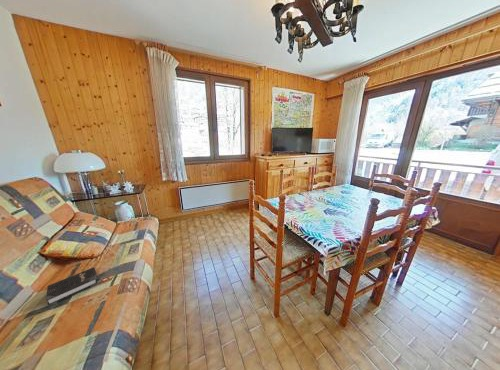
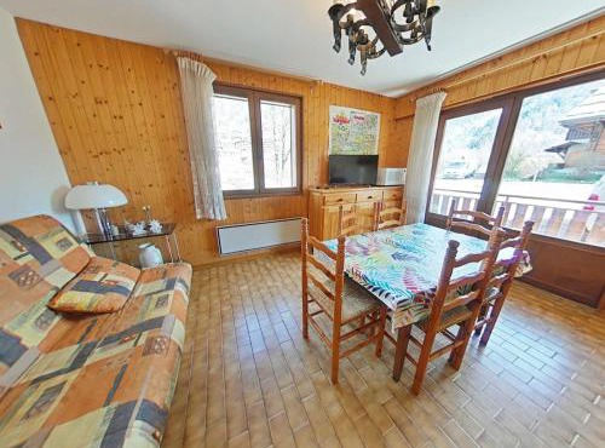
- hardback book (73, 284)
